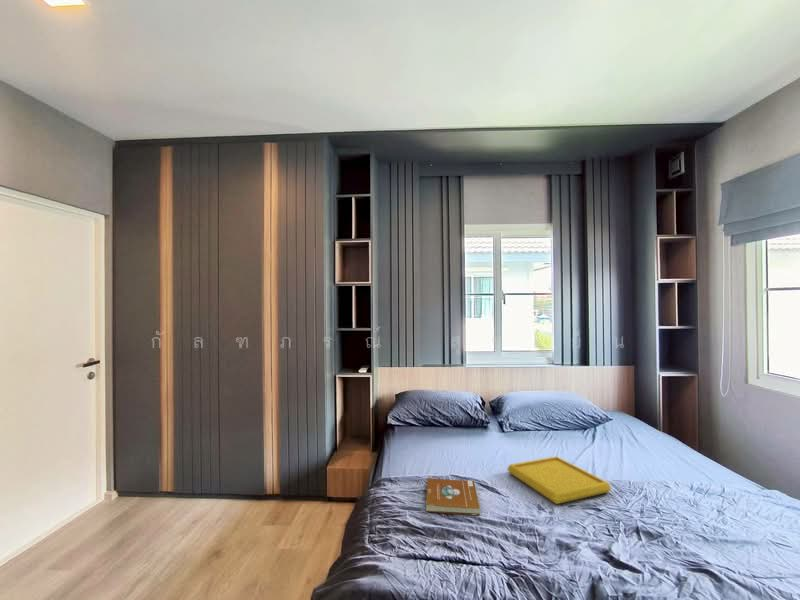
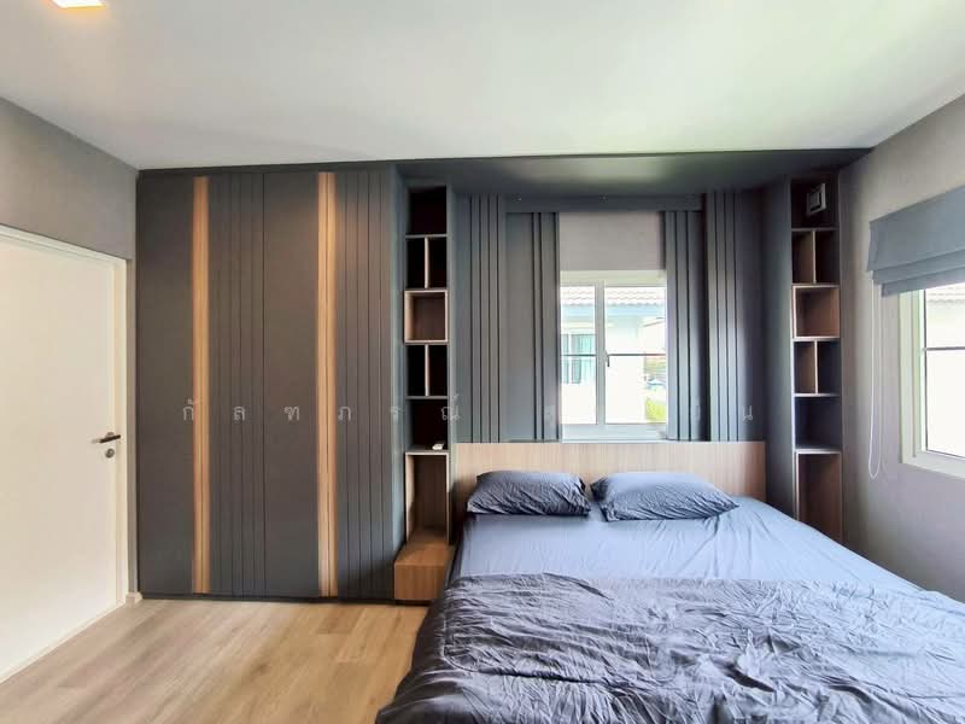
- serving tray (556, 477)
- book (451, 494)
